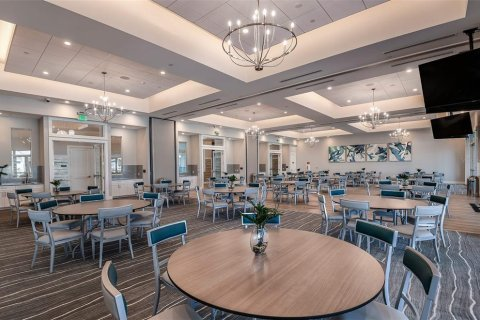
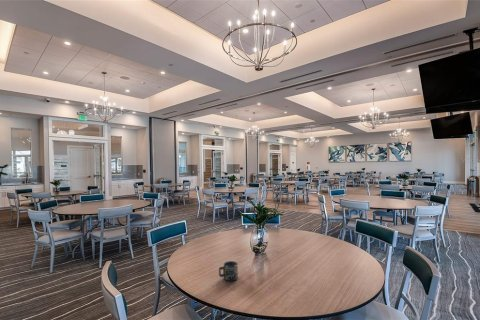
+ cup (228, 271)
